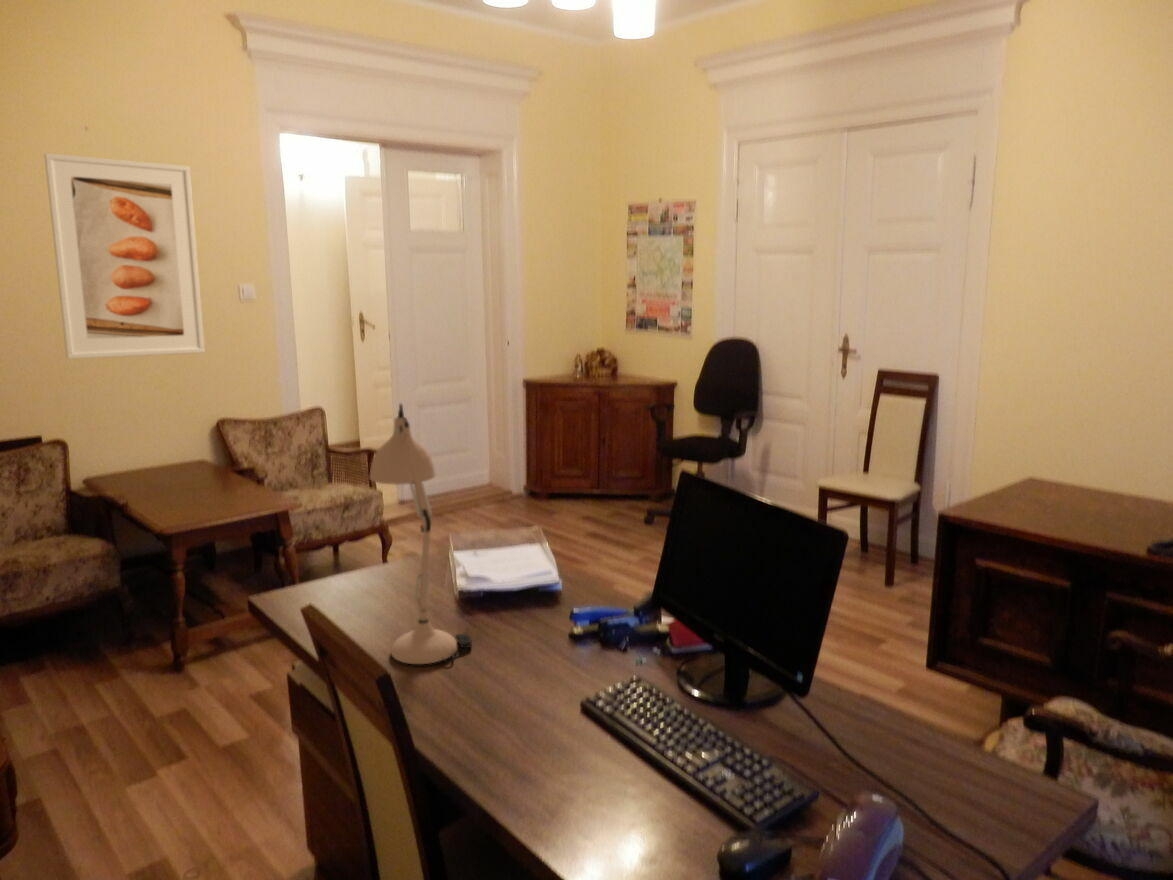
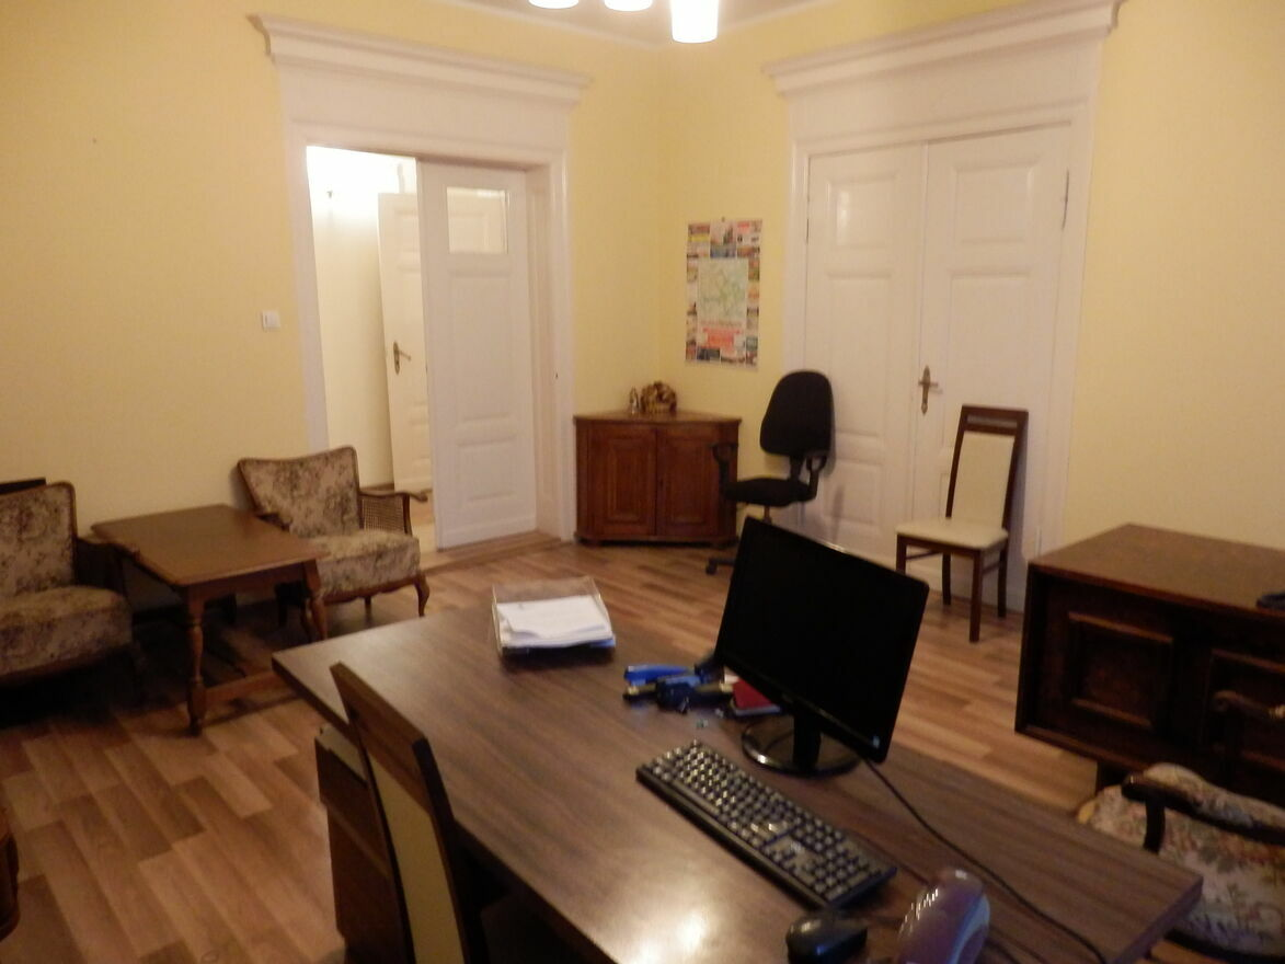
- desk lamp (420, 525)
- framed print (129, 259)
